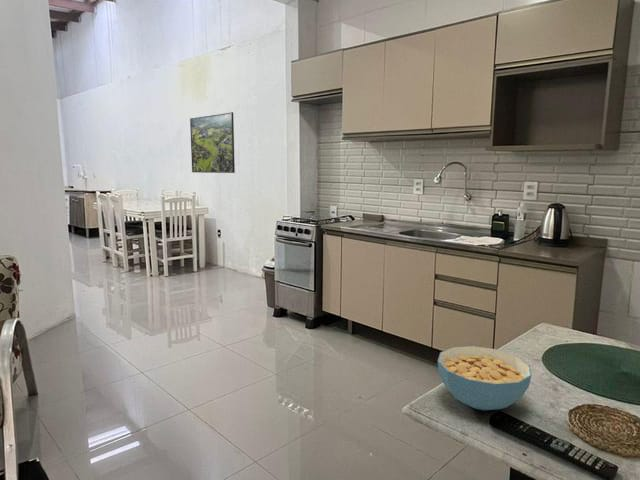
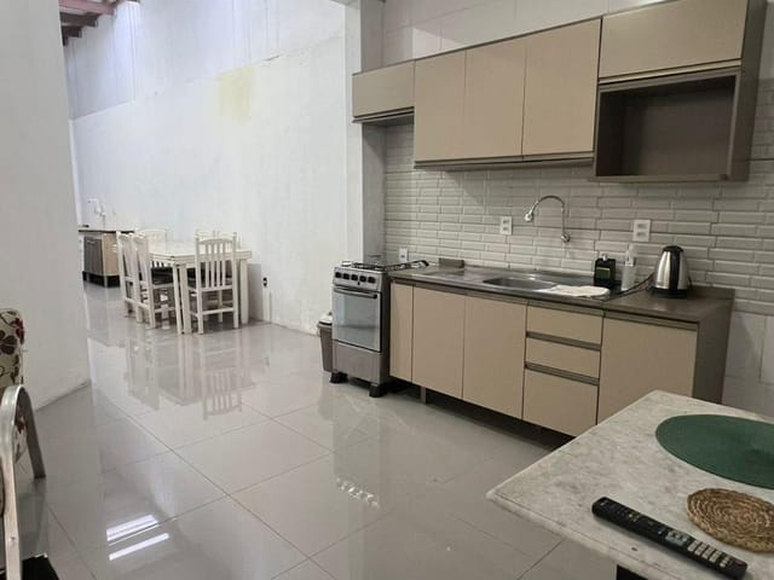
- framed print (211, 144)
- cereal bowl (481, 383)
